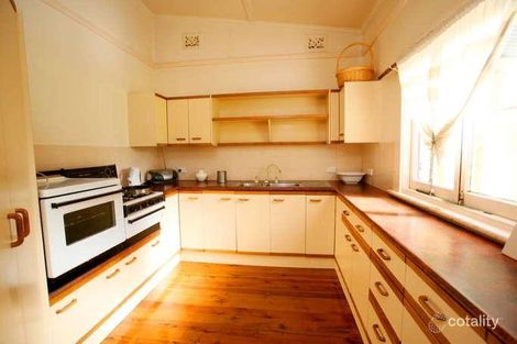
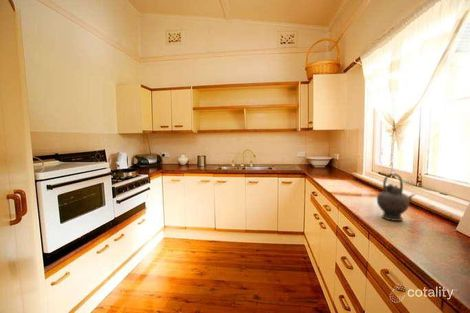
+ teapot (396, 196)
